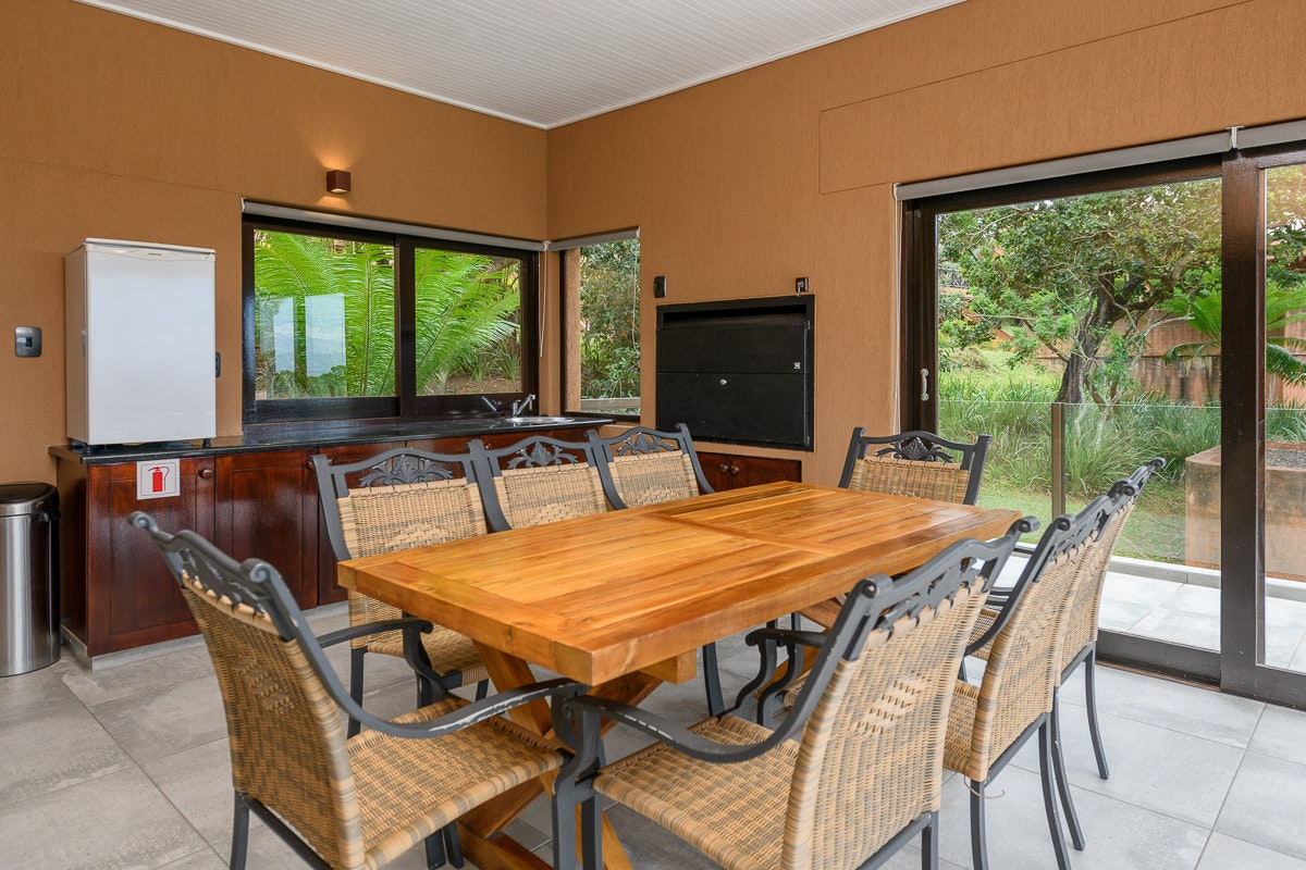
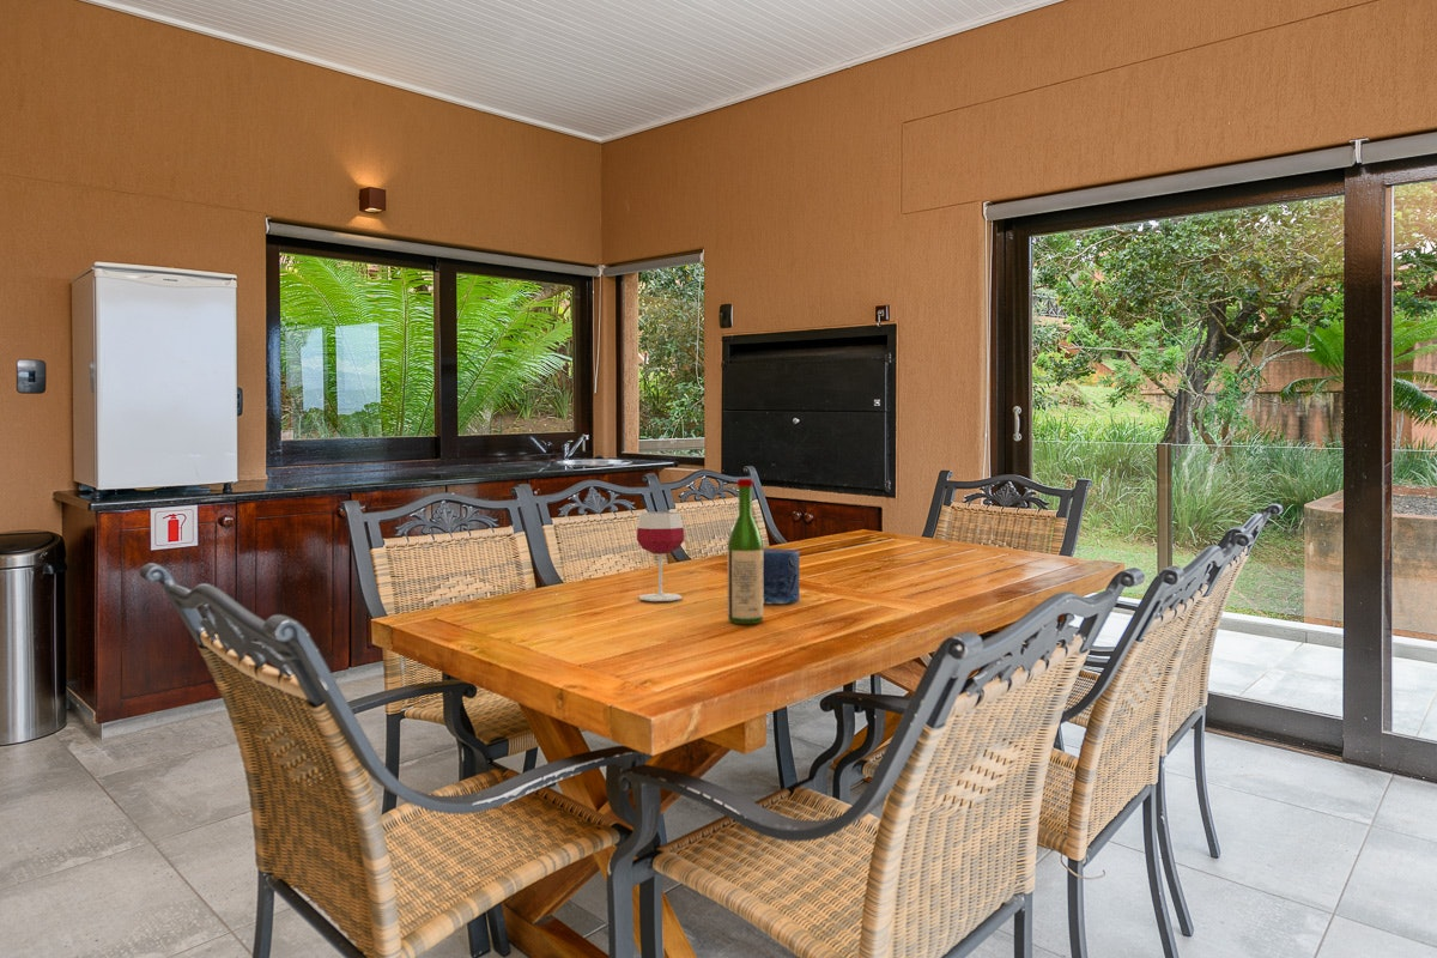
+ wineglass (660, 554)
+ candle (774, 575)
+ wine bottle (745, 550)
